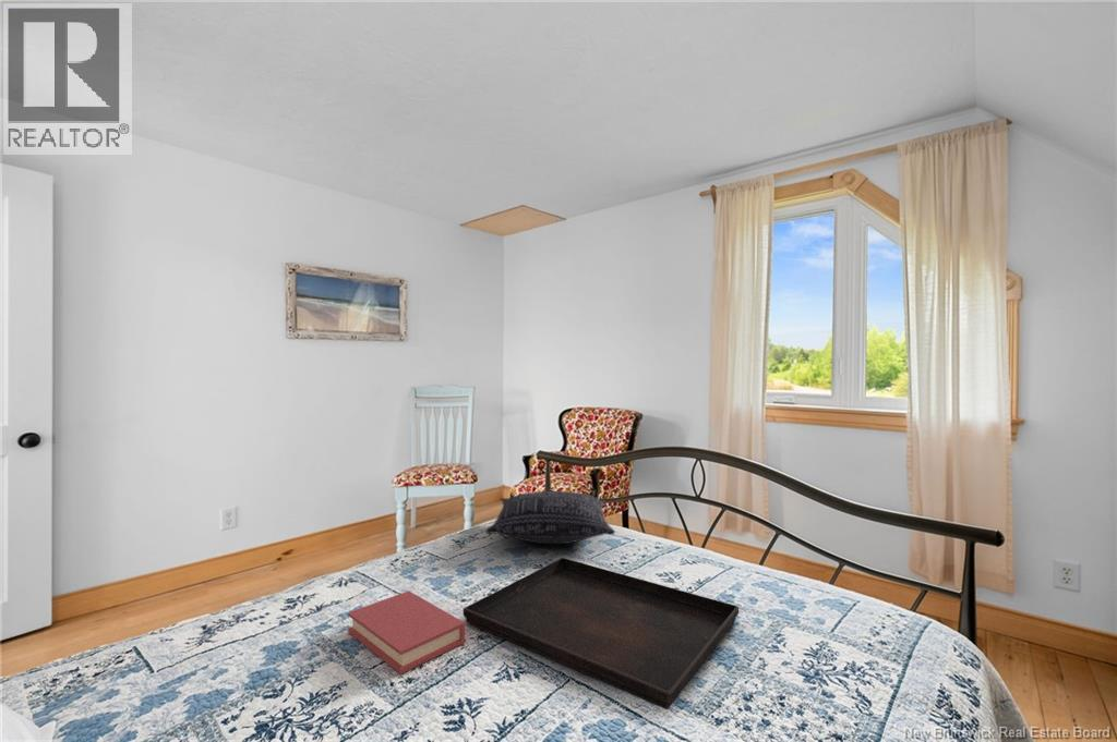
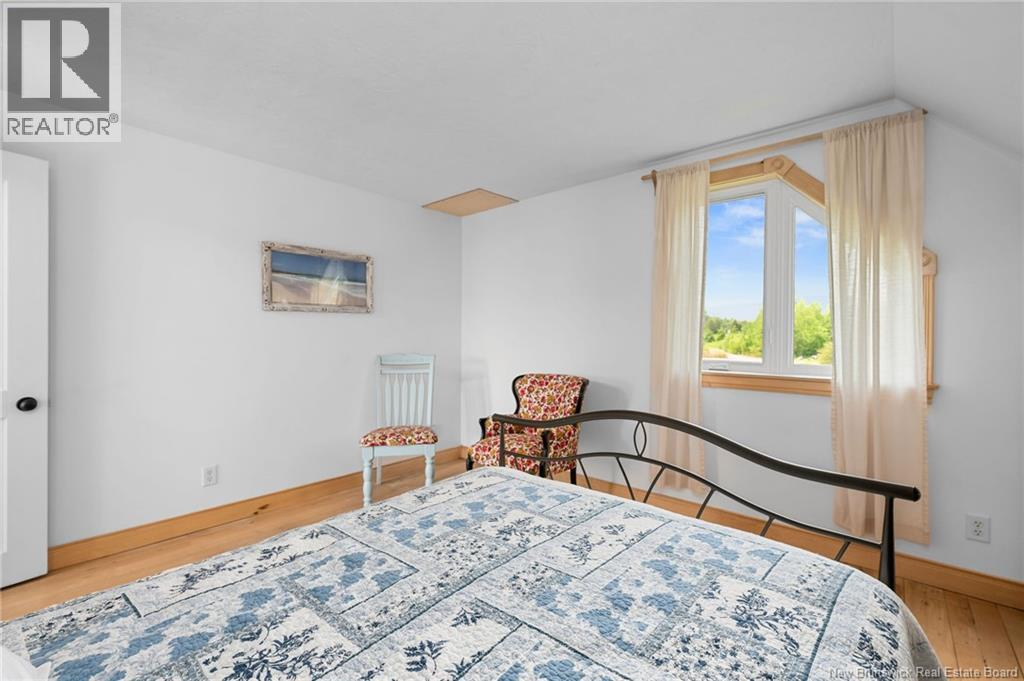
- pillow (551, 514)
- serving tray (601, 615)
- book (405, 627)
